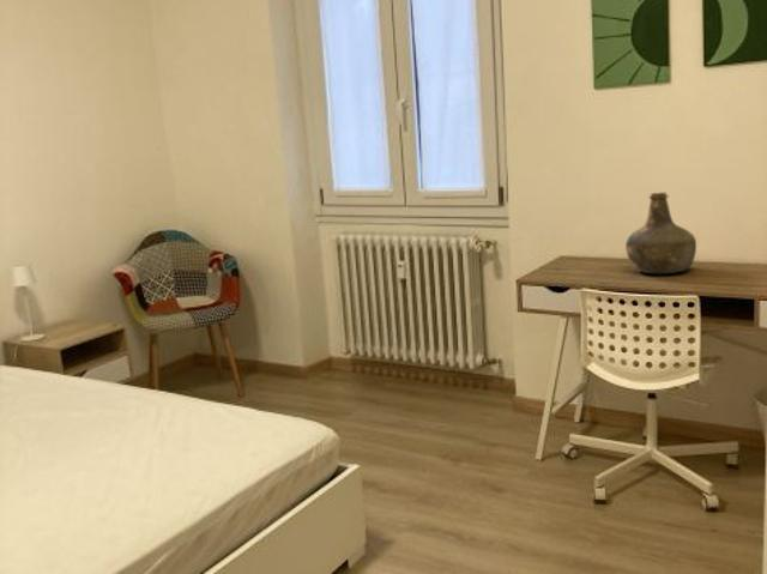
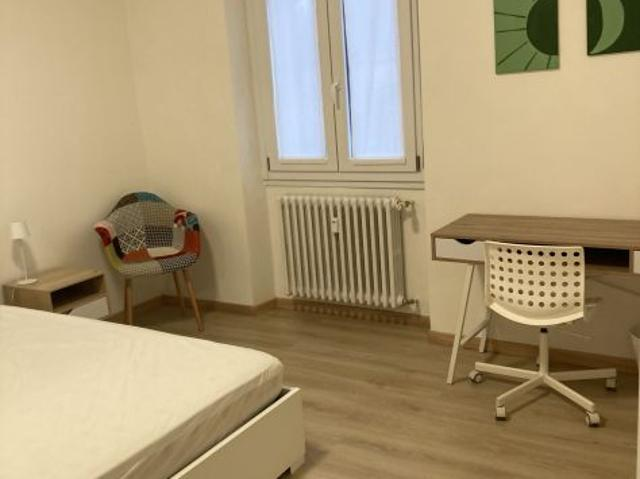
- bottle (660, 231)
